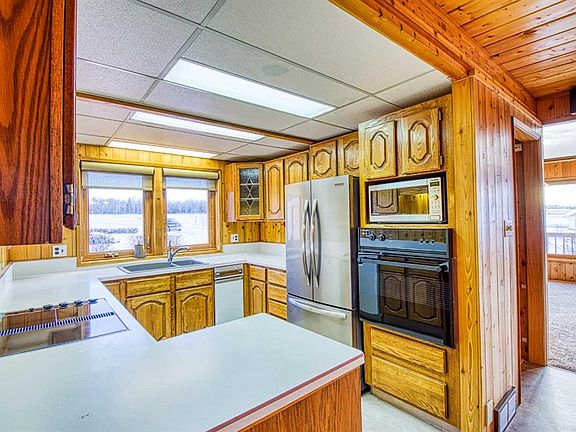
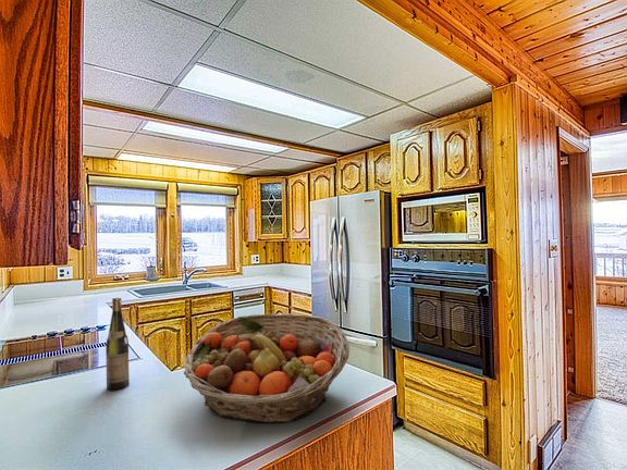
+ wine bottle (116, 342)
+ fruit basket (267, 360)
